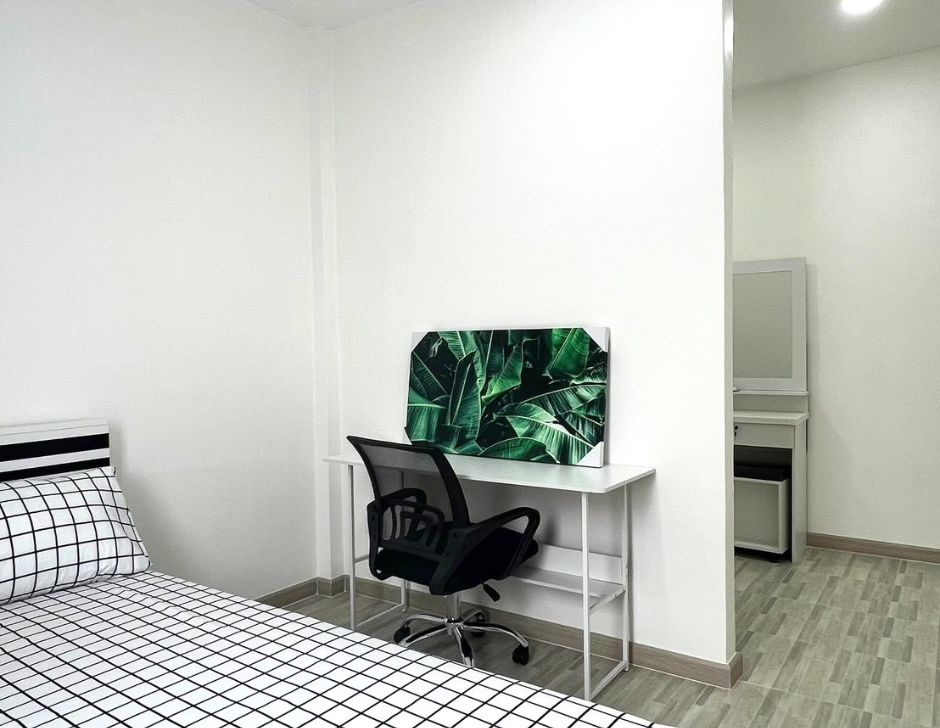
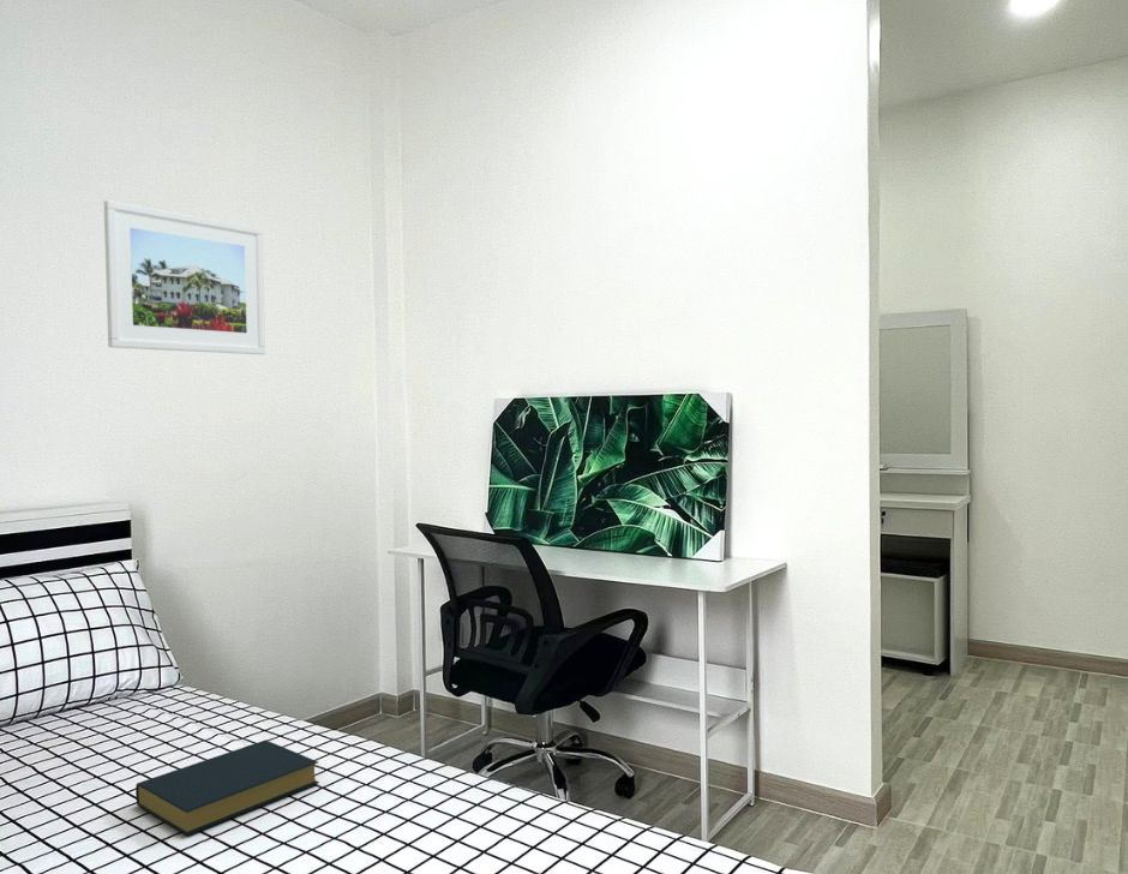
+ hardback book (229, 783)
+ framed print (191, 283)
